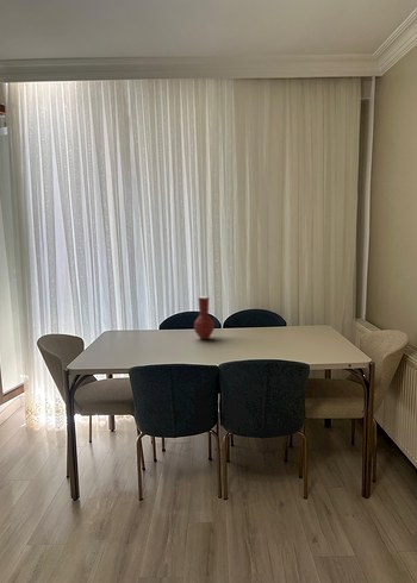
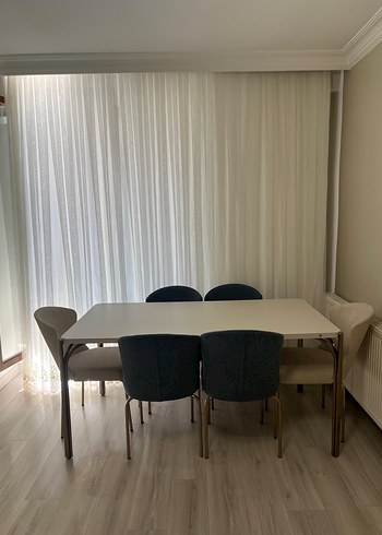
- vase (204, 318)
